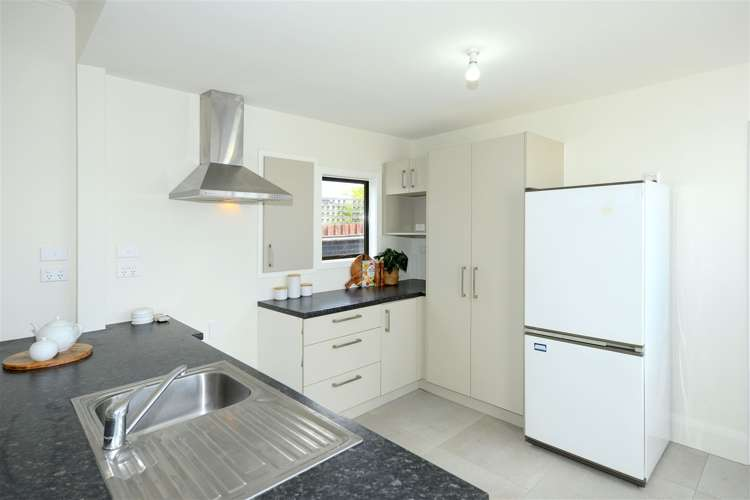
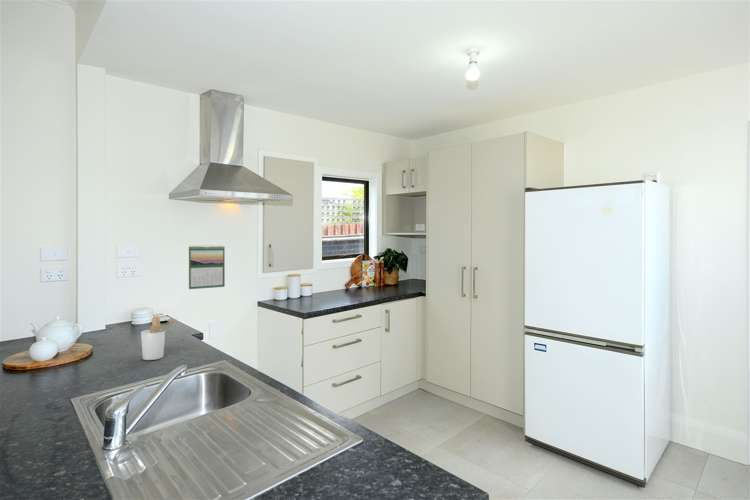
+ utensil holder (159, 337)
+ calendar (207, 266)
